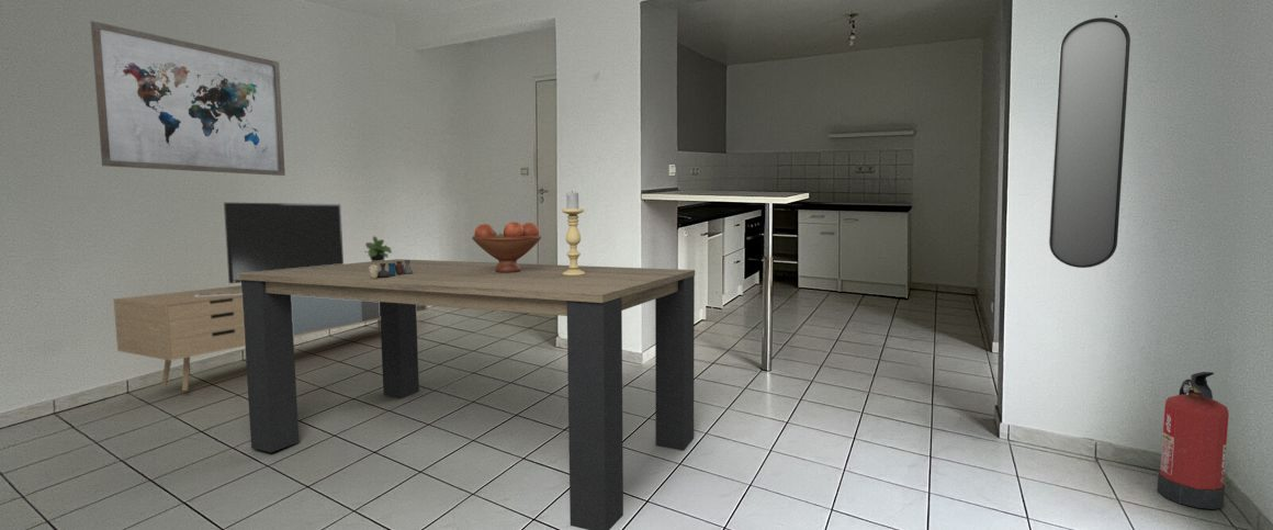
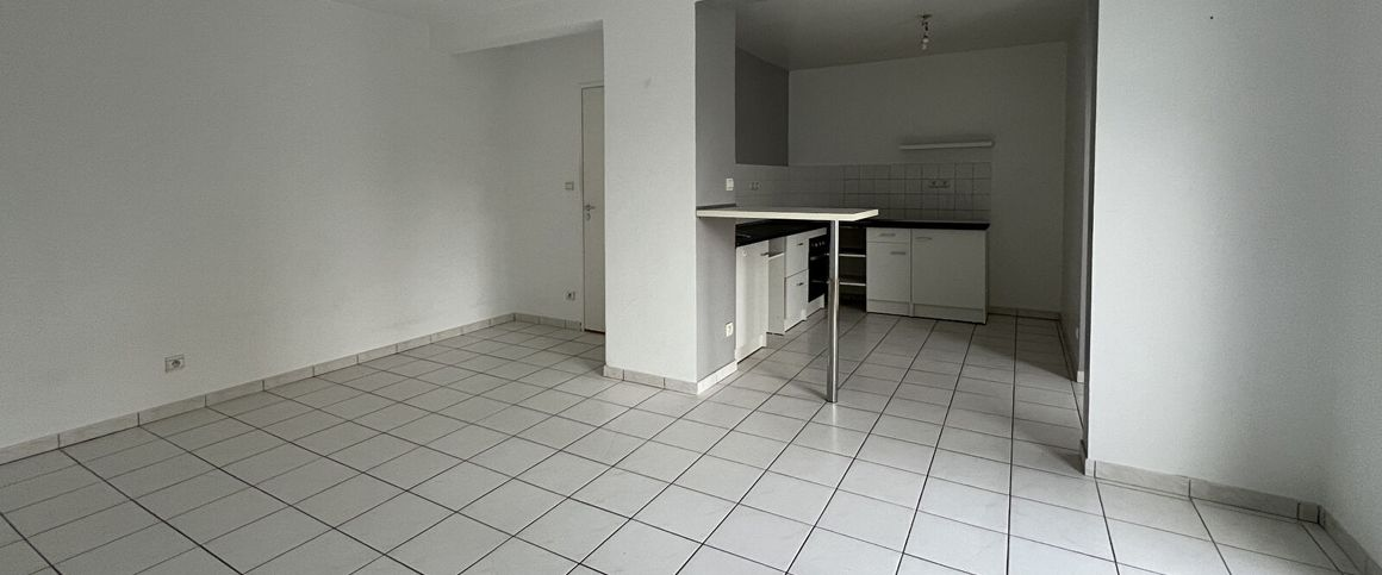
- candle holder (573, 232)
- wall art (200, 108)
- fruit bowl (507, 246)
- dining table (474, 308)
- home mirror (1088, 145)
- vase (391, 268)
- media console (294, 268)
- fire extinguisher (1191, 429)
